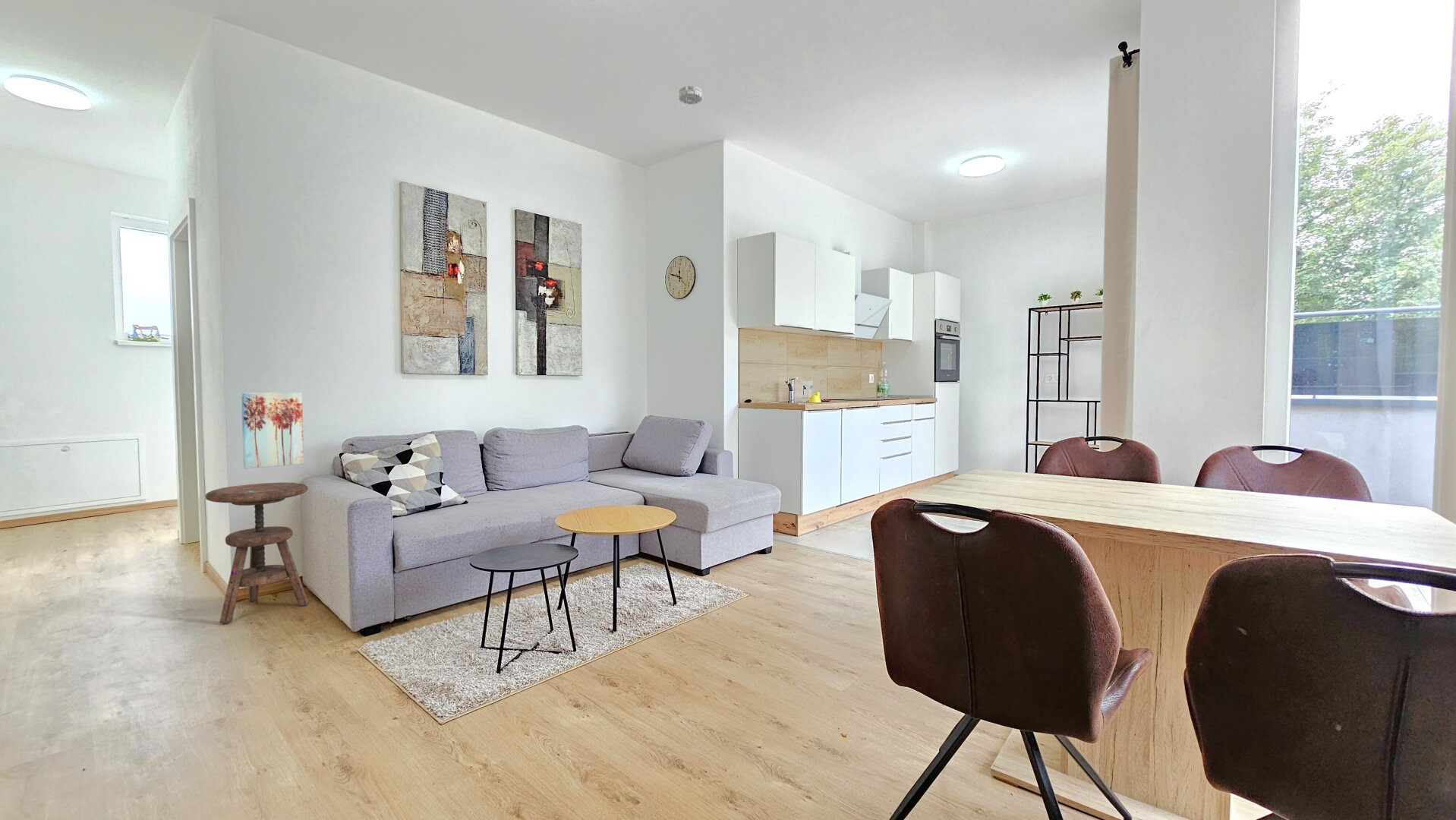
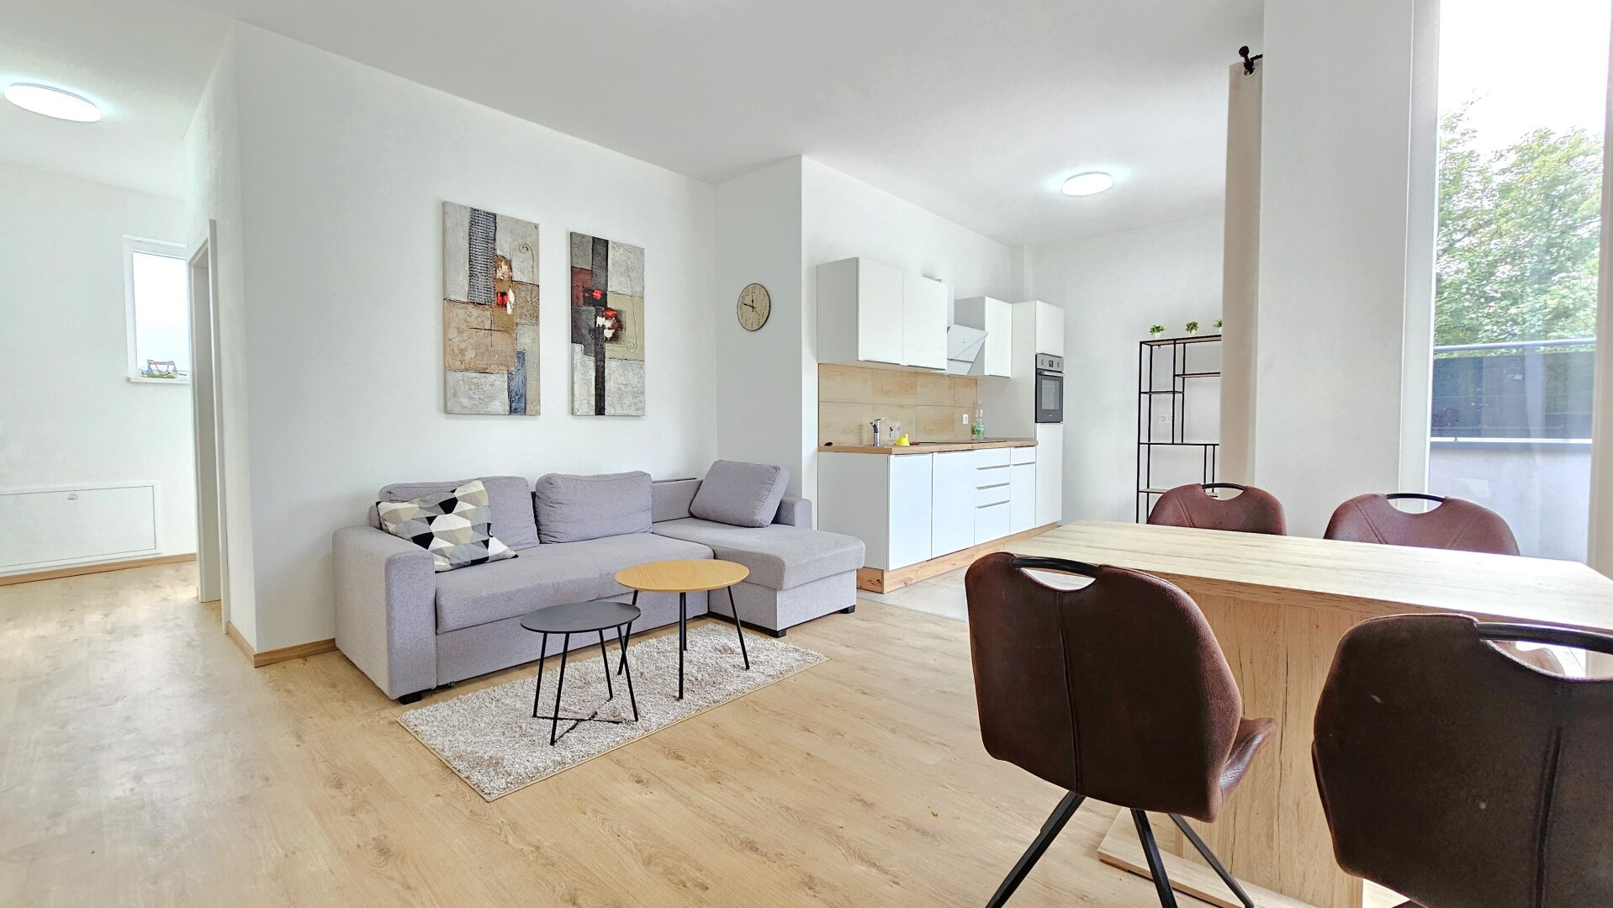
- side table (260, 548)
- smoke detector (690, 94)
- wall art (273, 429)
